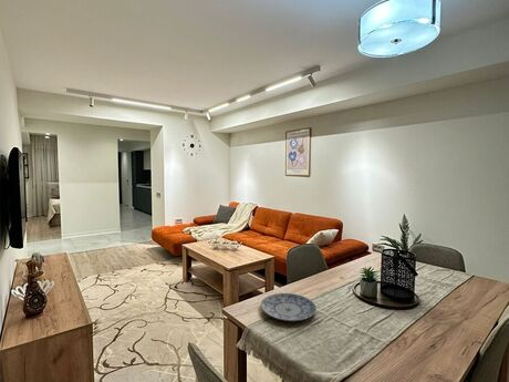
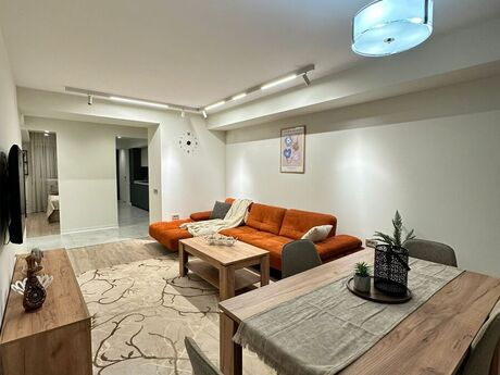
- plate (288, 308)
